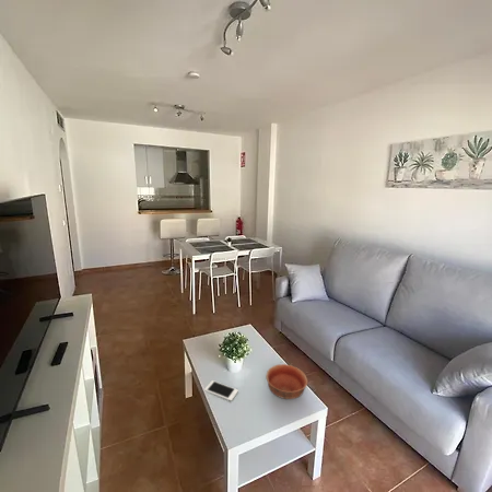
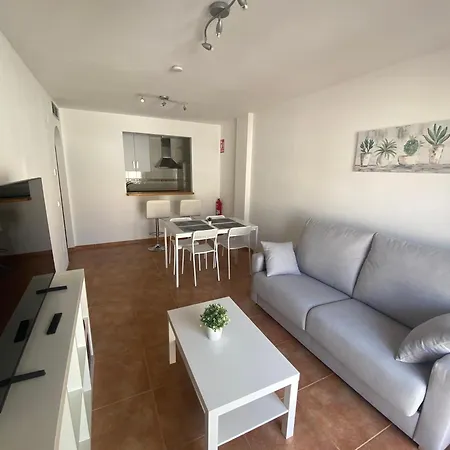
- bowl (285, 385)
- cell phone (221, 389)
